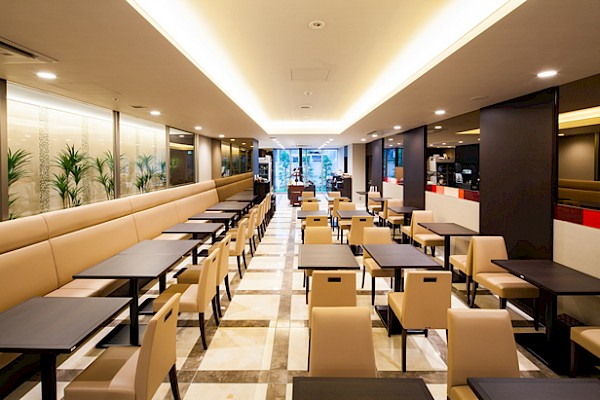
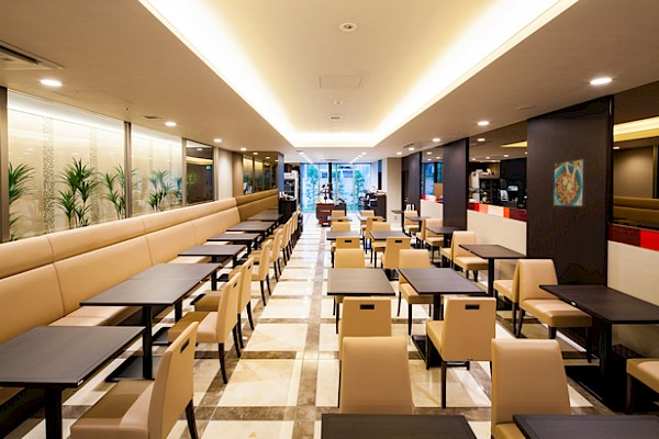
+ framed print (568, 183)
